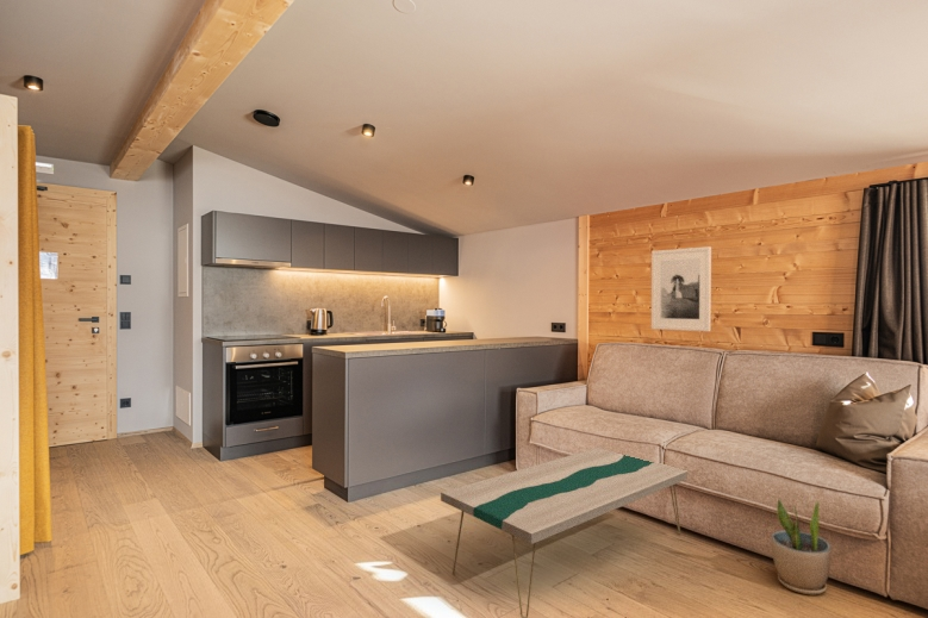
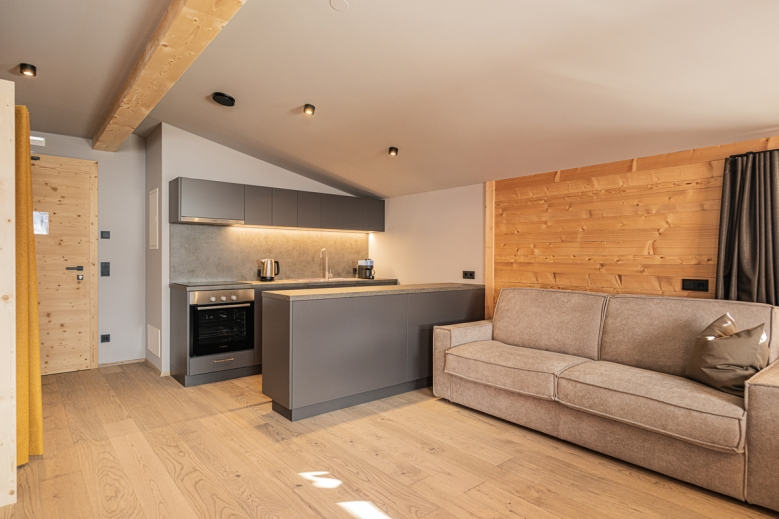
- potted plant (799, 538)
- coffee table (574, 516)
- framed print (679, 289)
